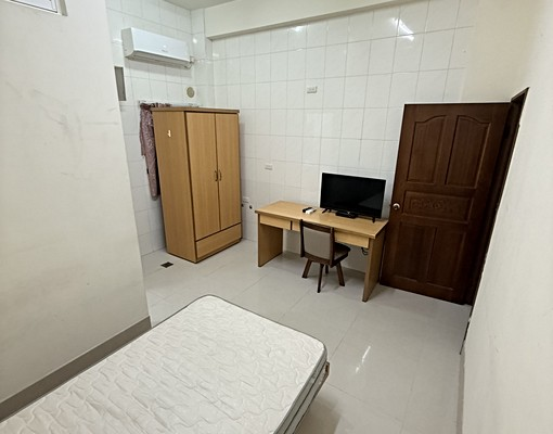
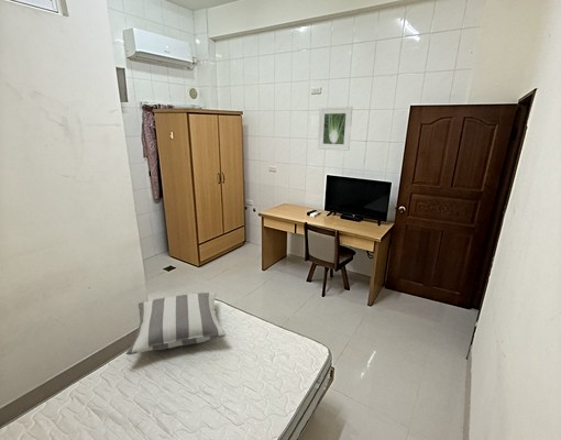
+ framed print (333, 129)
+ pillow (178, 318)
